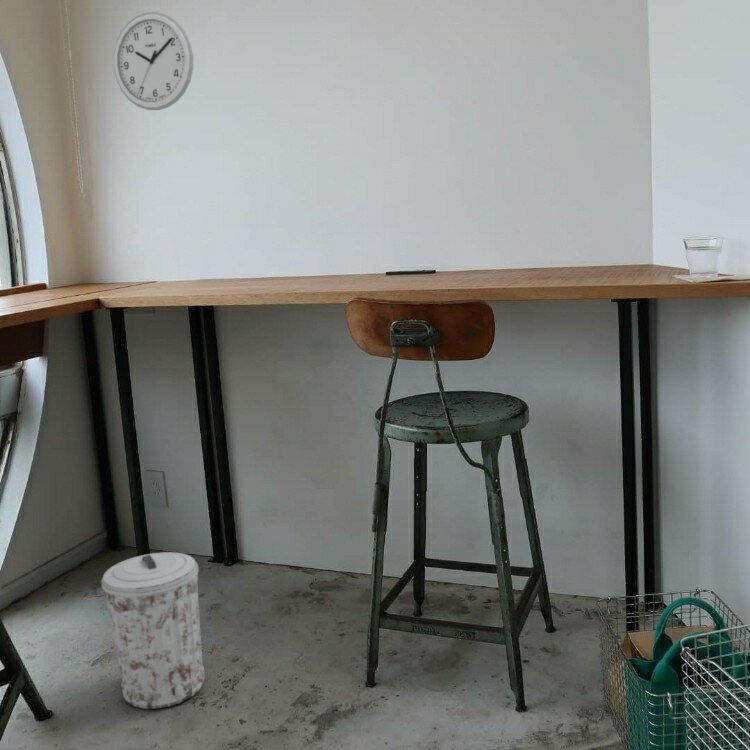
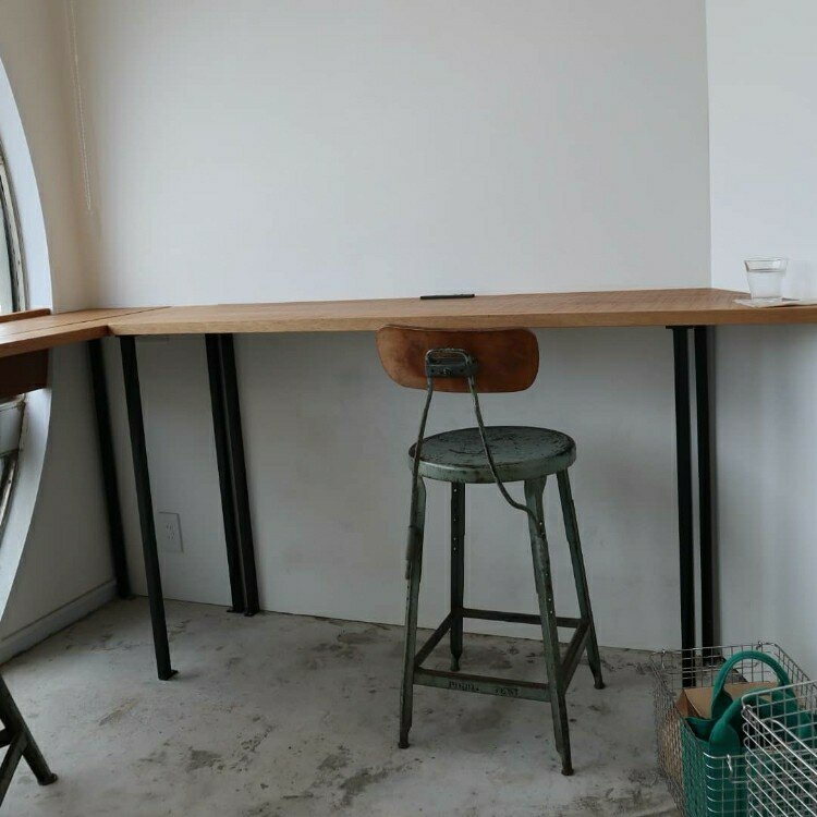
- trash can (156, 623)
- wall clock (151, 61)
